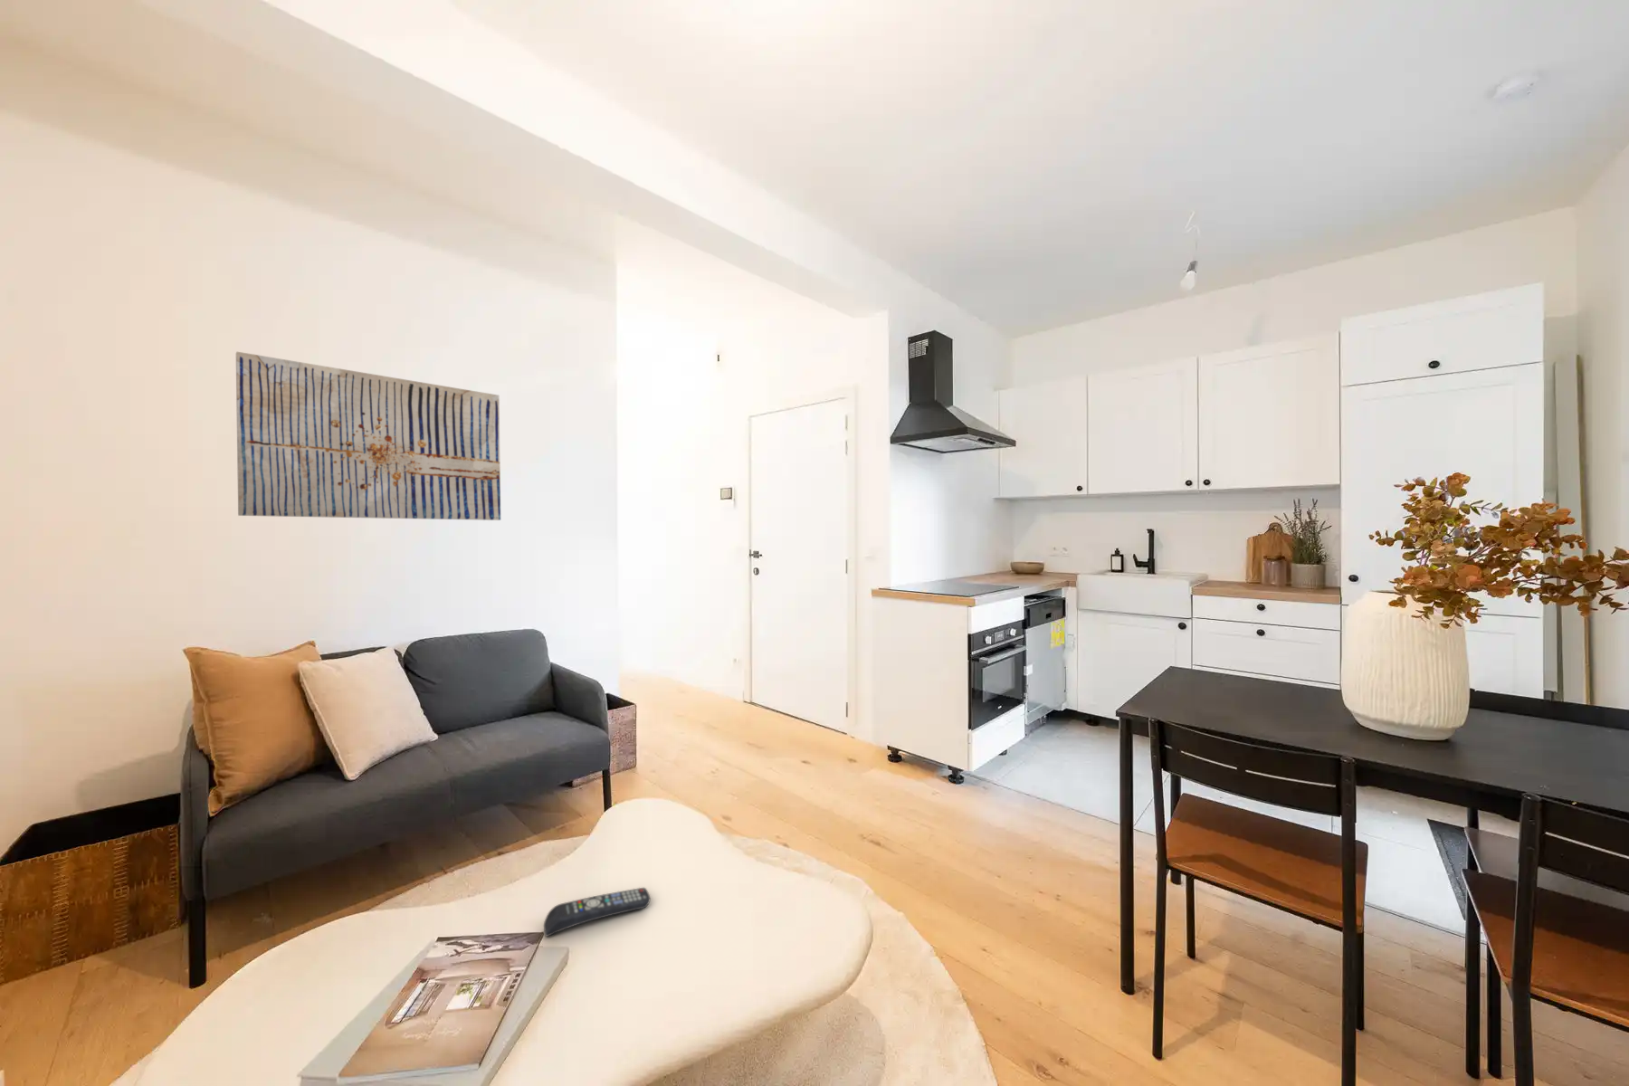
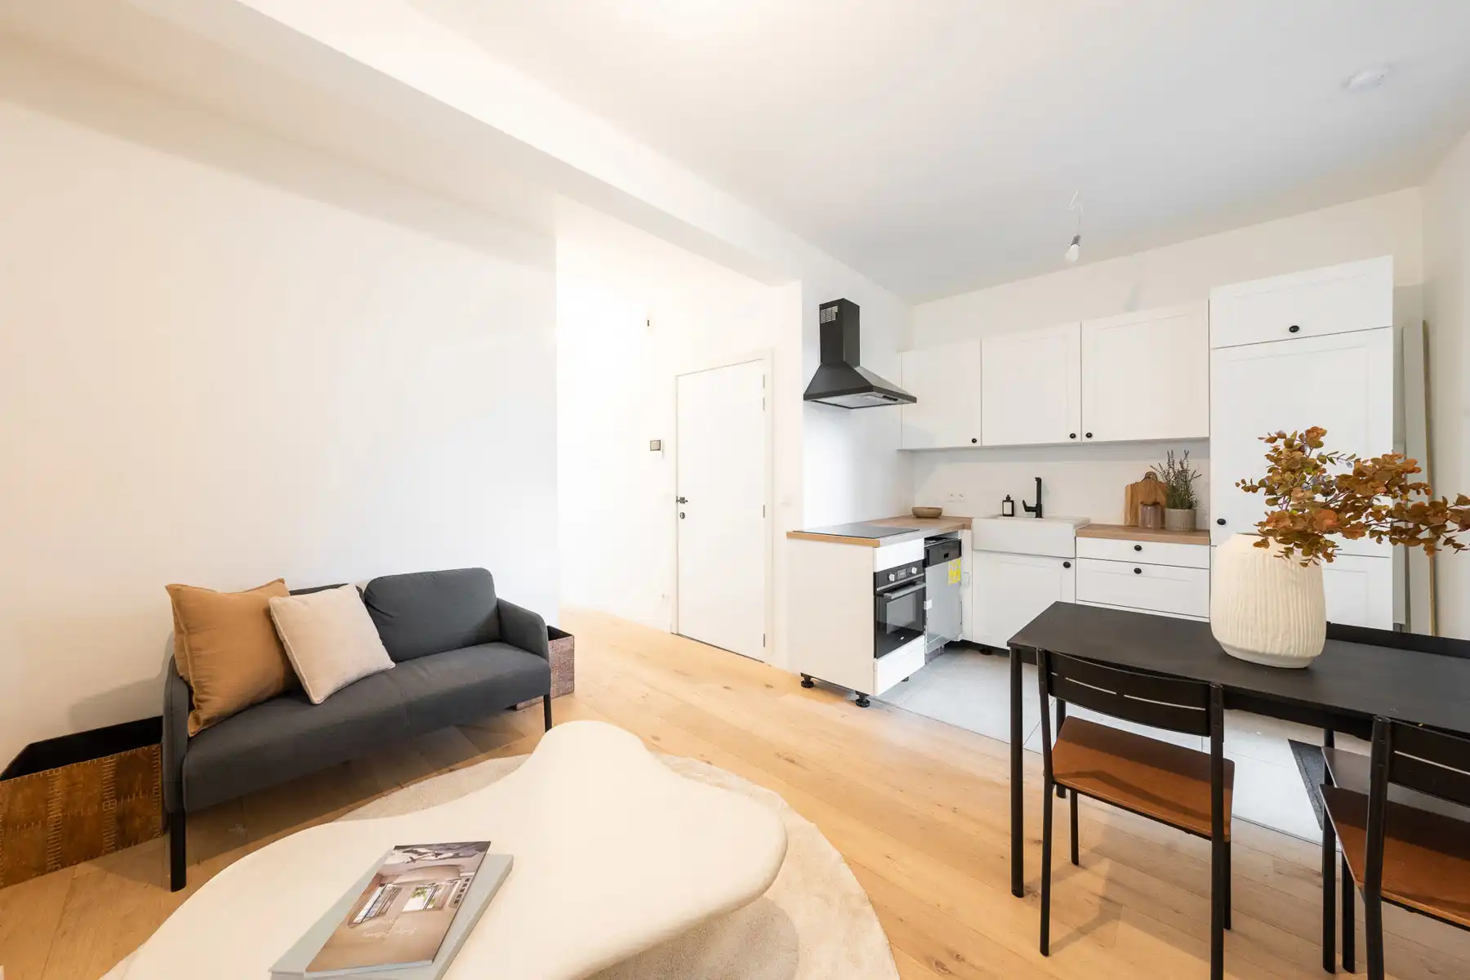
- wall art (385, 447)
- remote control (599, 908)
